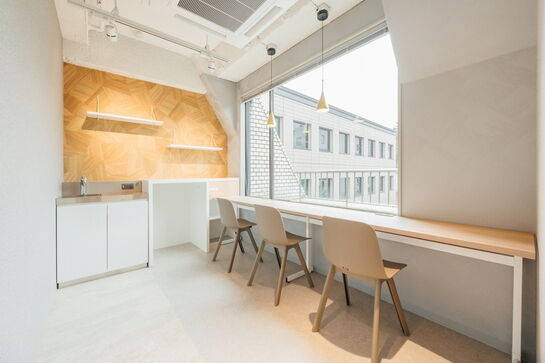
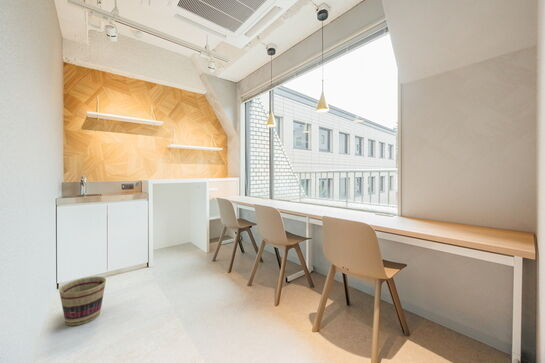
+ basket (83, 300)
